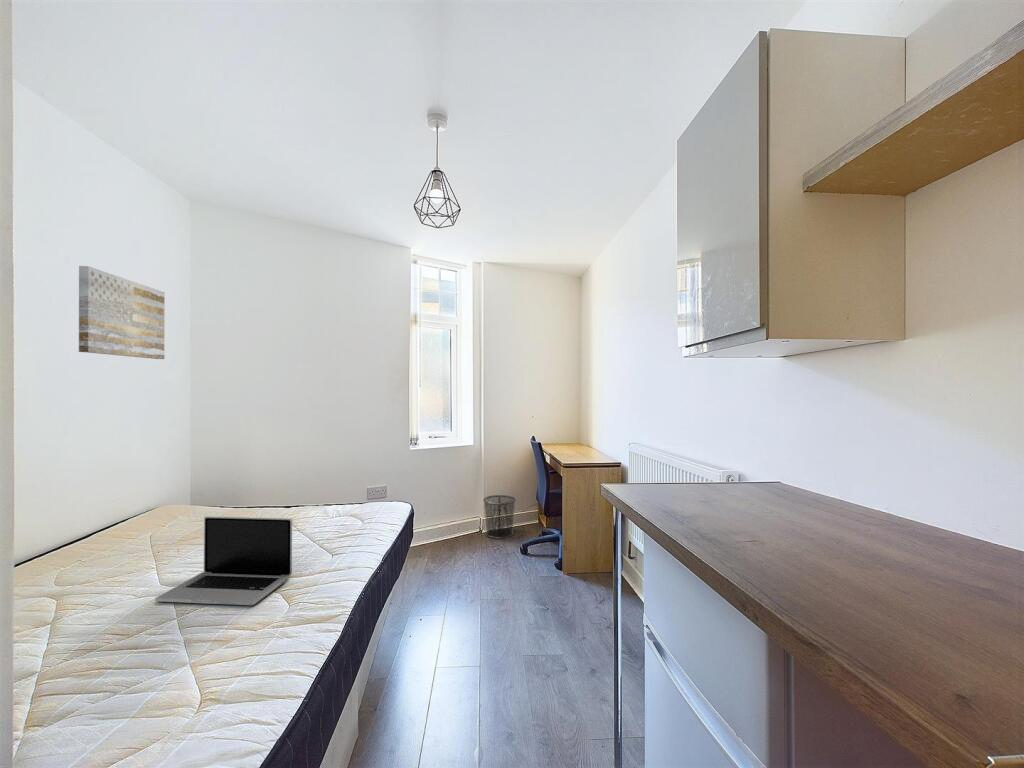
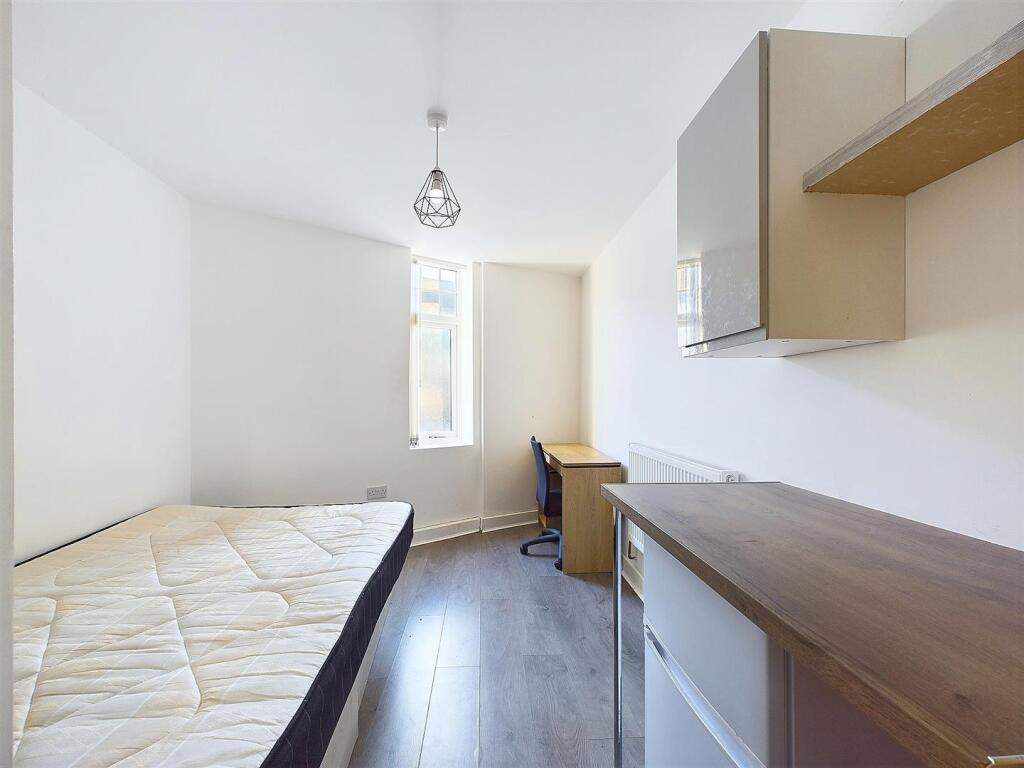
- laptop (227, 558)
- wall art (126, 318)
- waste bin (499, 516)
